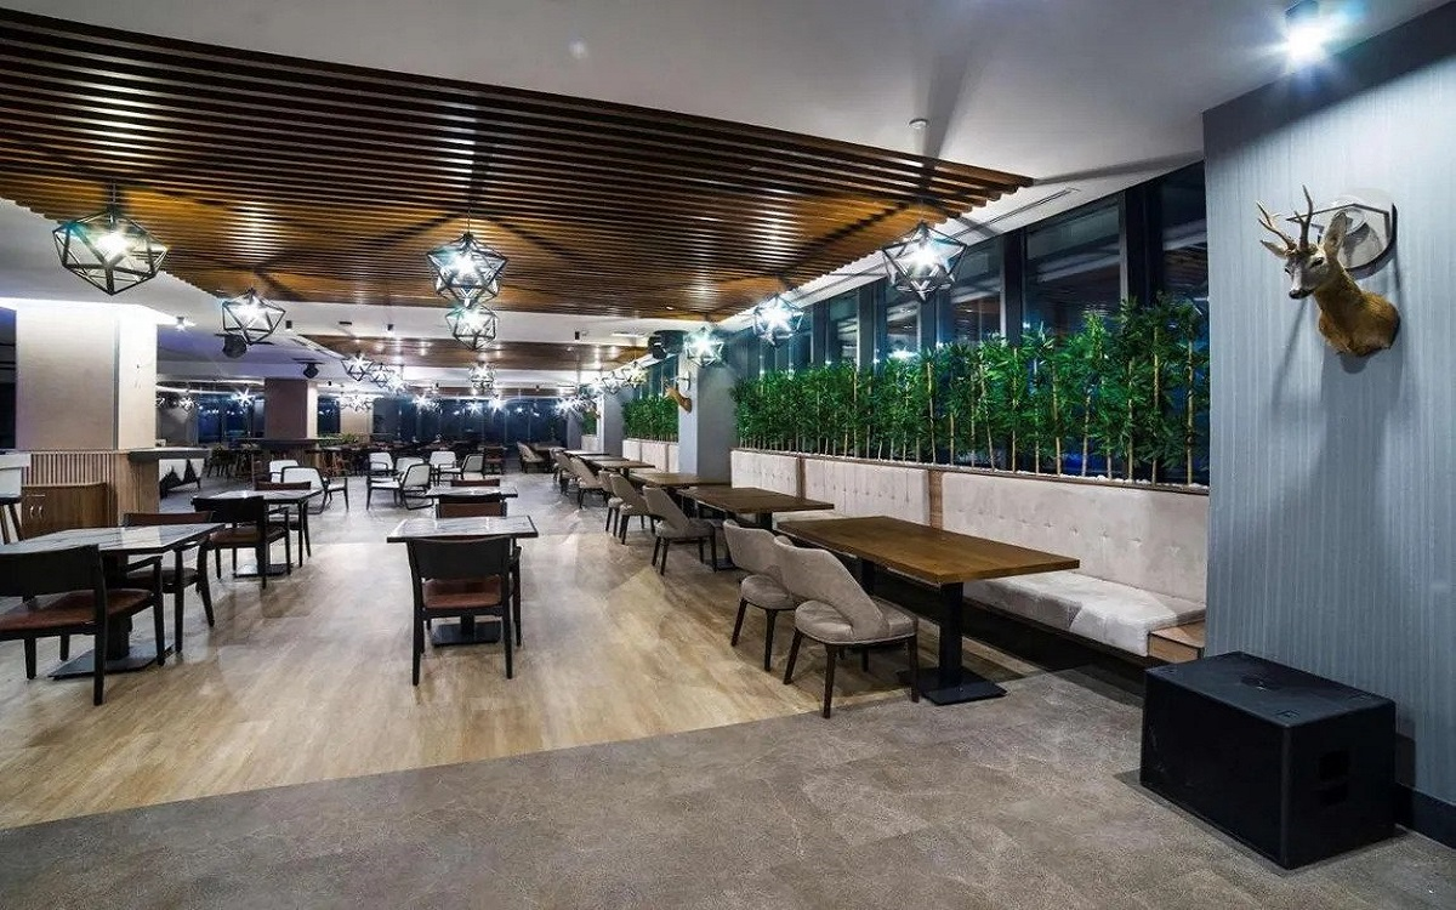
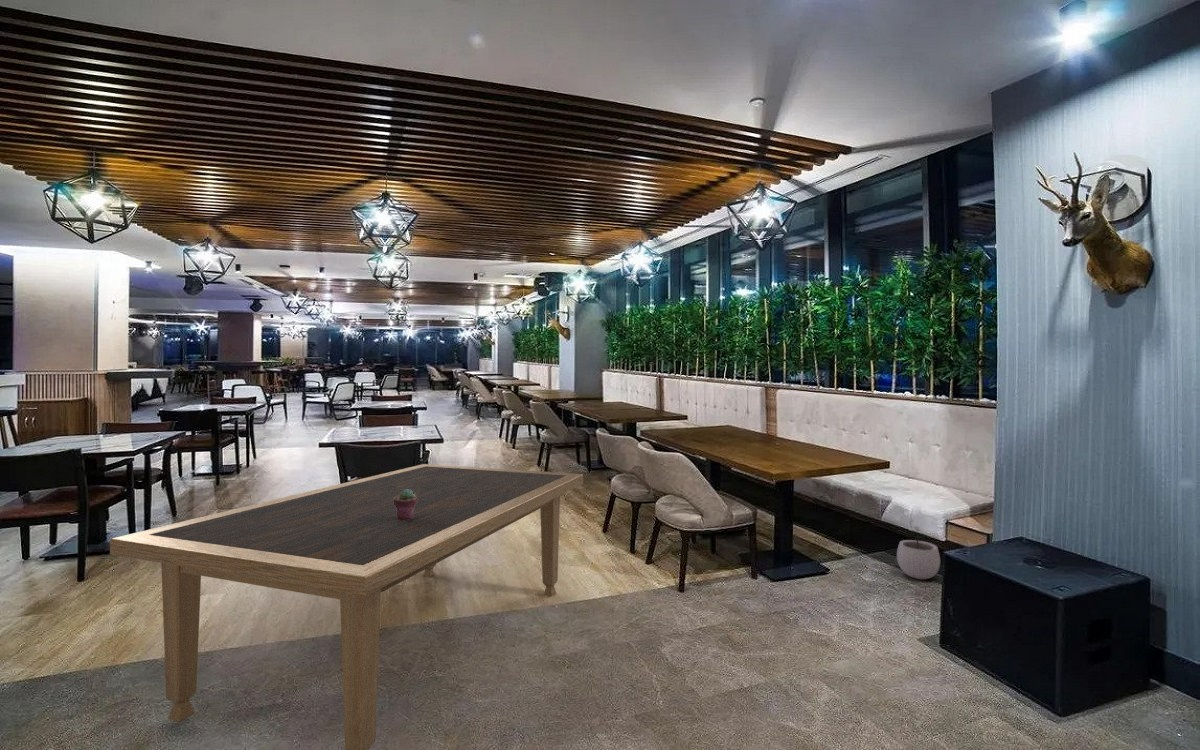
+ plant pot (918, 553)
+ dining table (405, 570)
+ potted succulent (405, 503)
